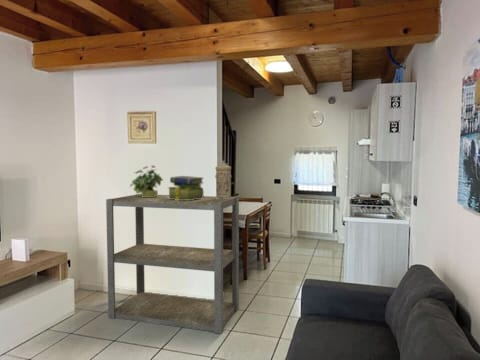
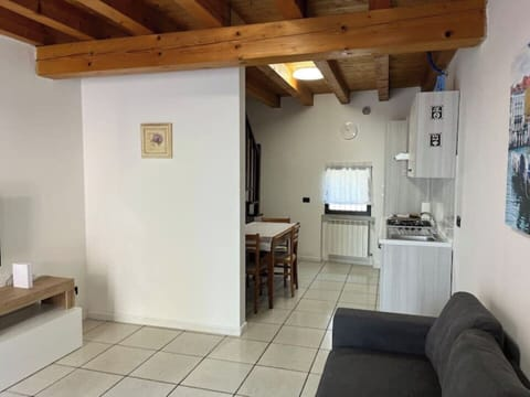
- water filter (223, 179)
- shelving unit (175, 256)
- stack of books (186, 187)
- potted plant (145, 180)
